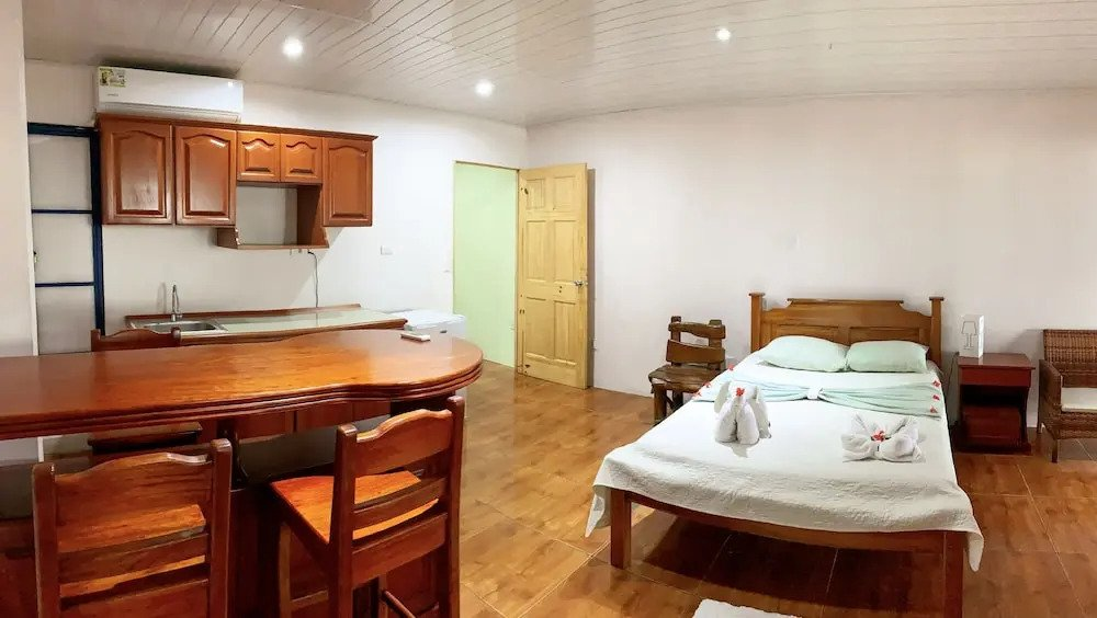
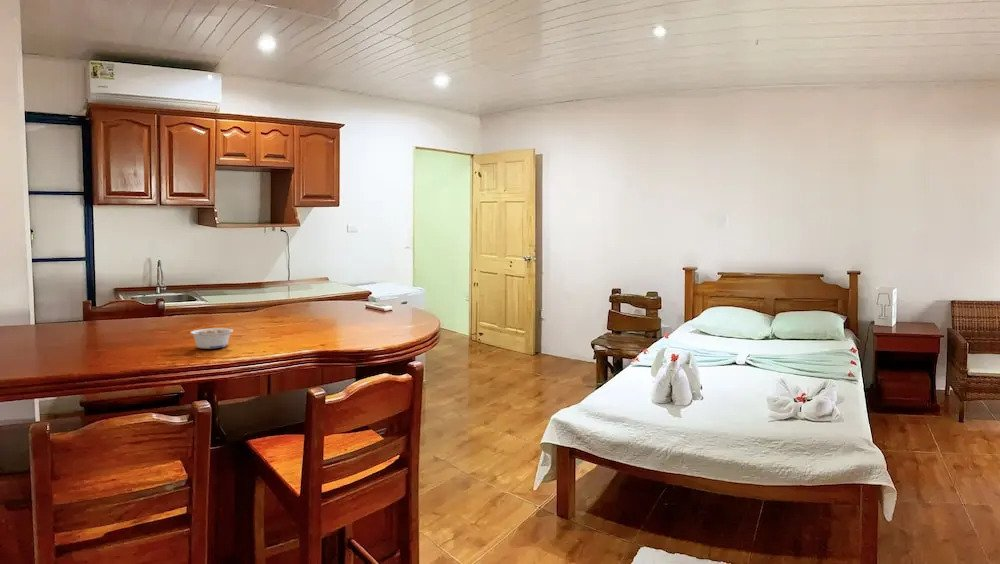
+ legume (212, 337)
